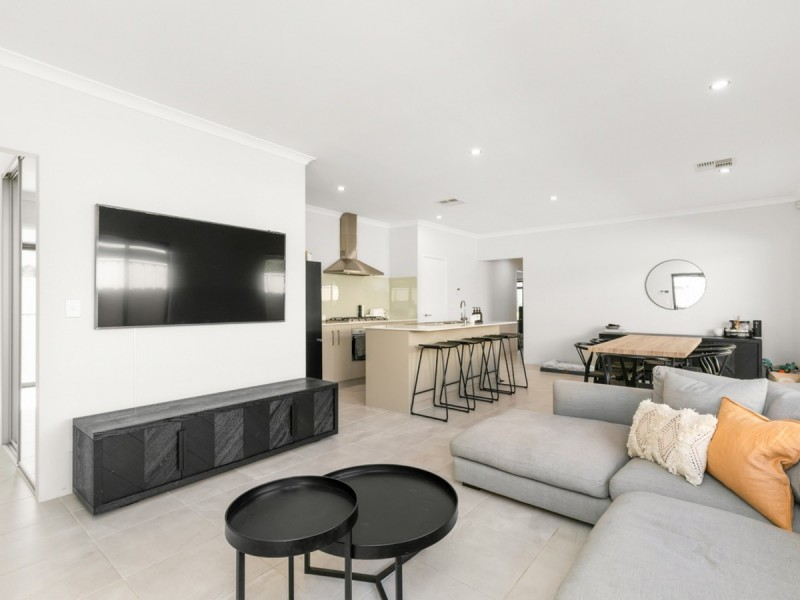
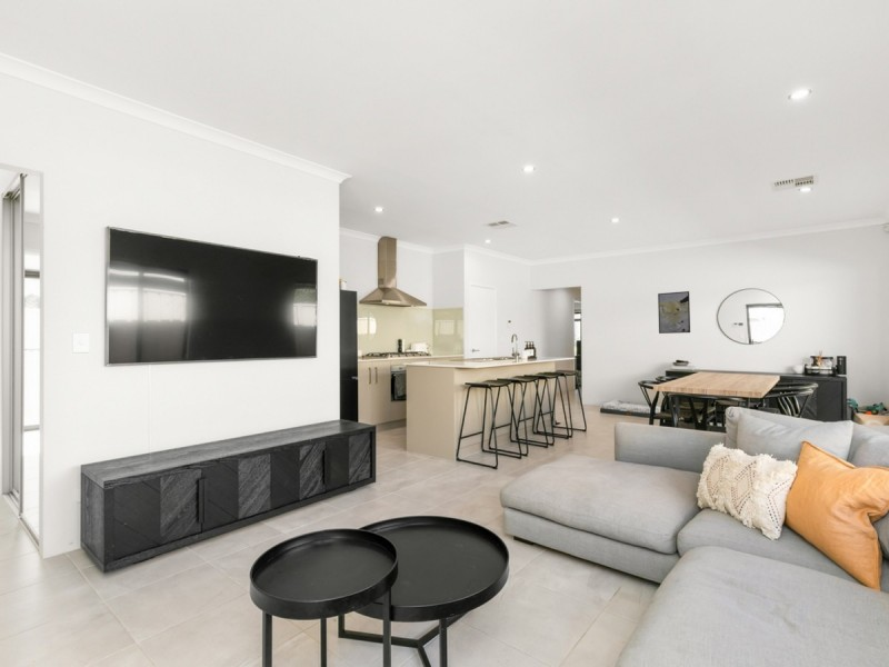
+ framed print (673, 312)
